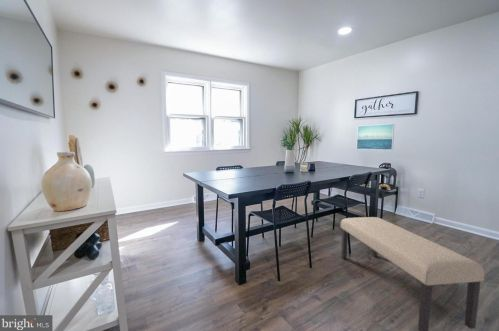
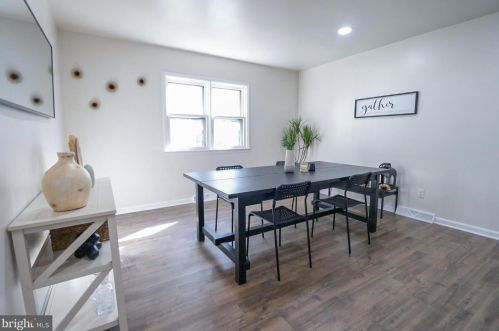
- bench (394, 259)
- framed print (374, 137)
